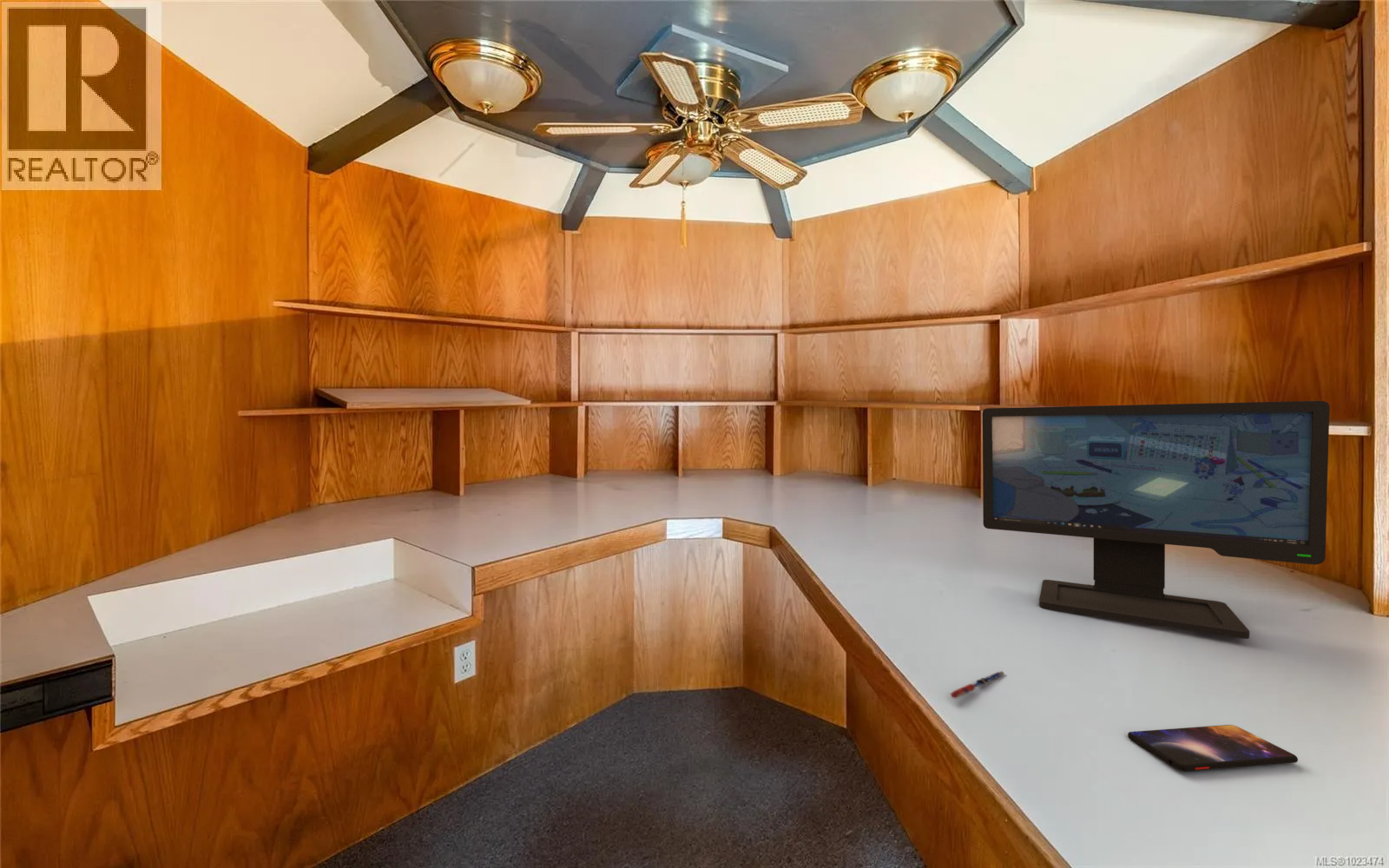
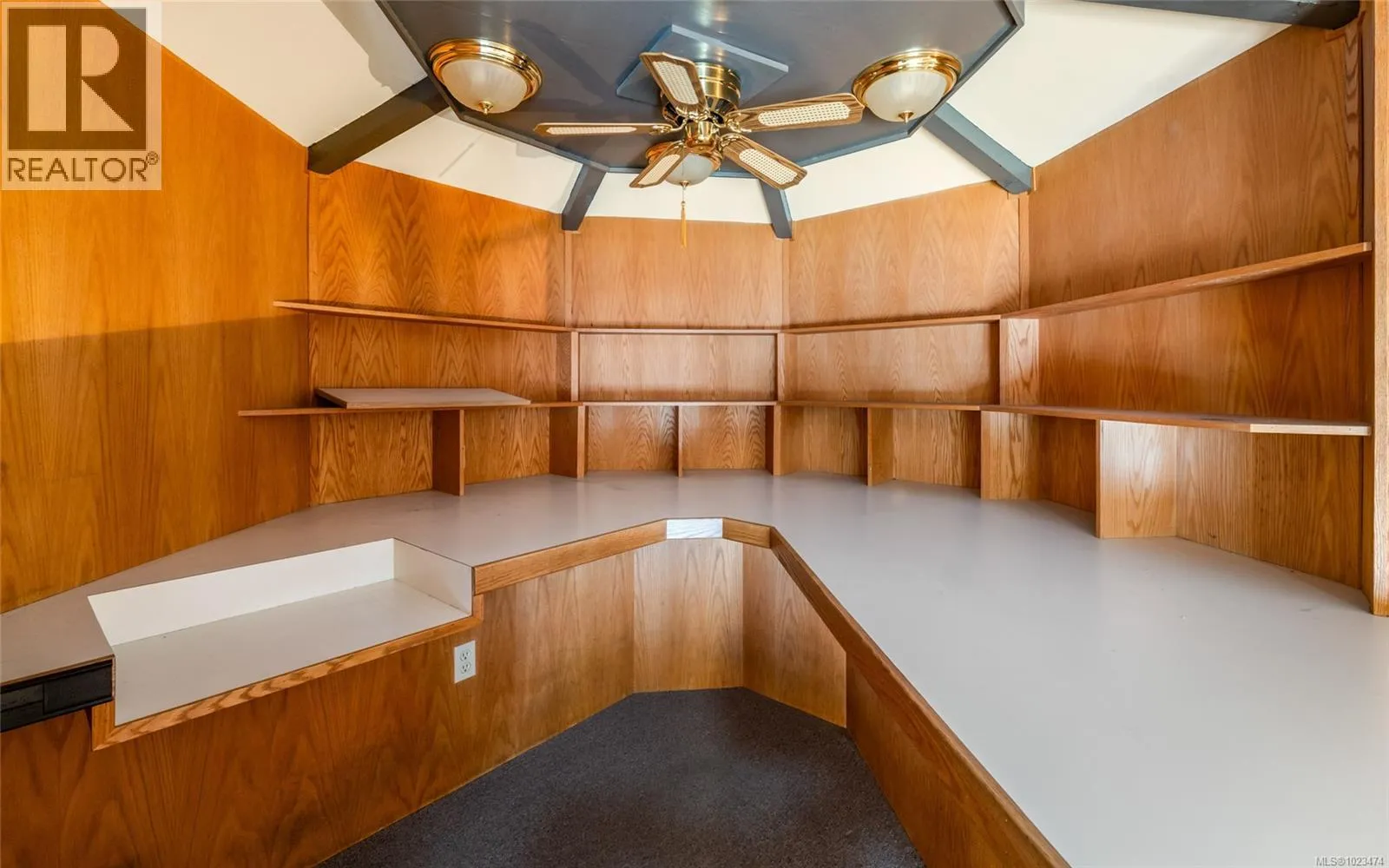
- smartphone (1208, 746)
- computer monitor (1130, 505)
- pen (978, 682)
